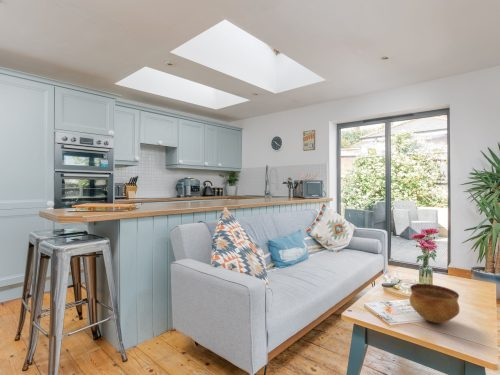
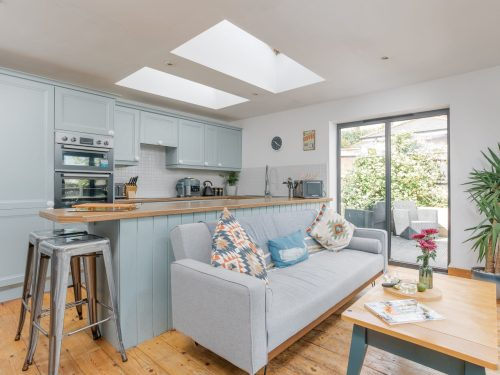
- bowl (433, 305)
